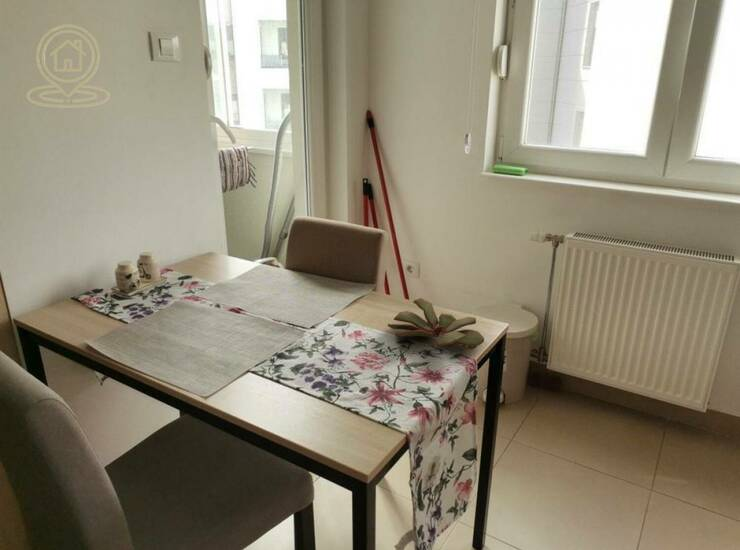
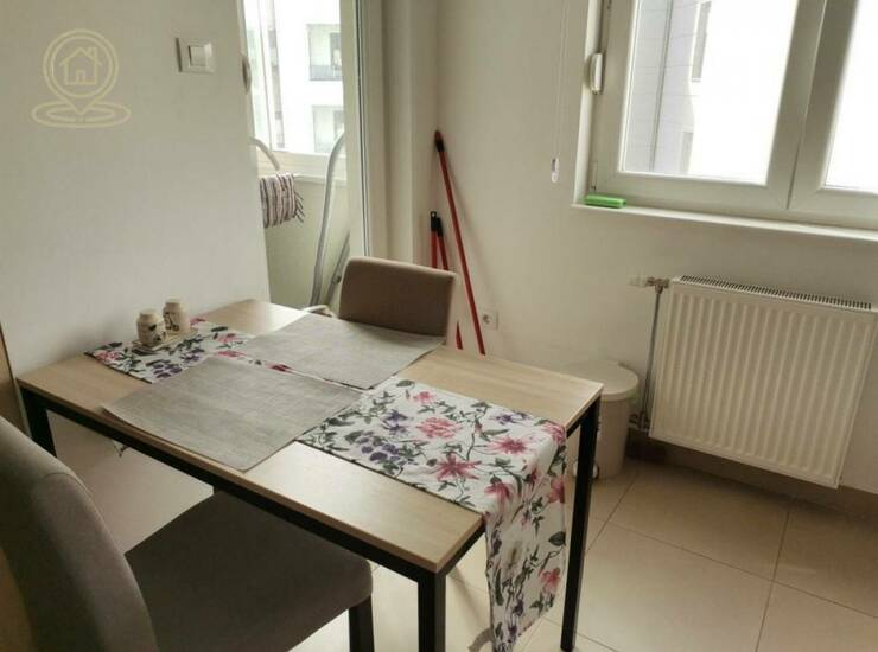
- succulent plant (436, 324)
